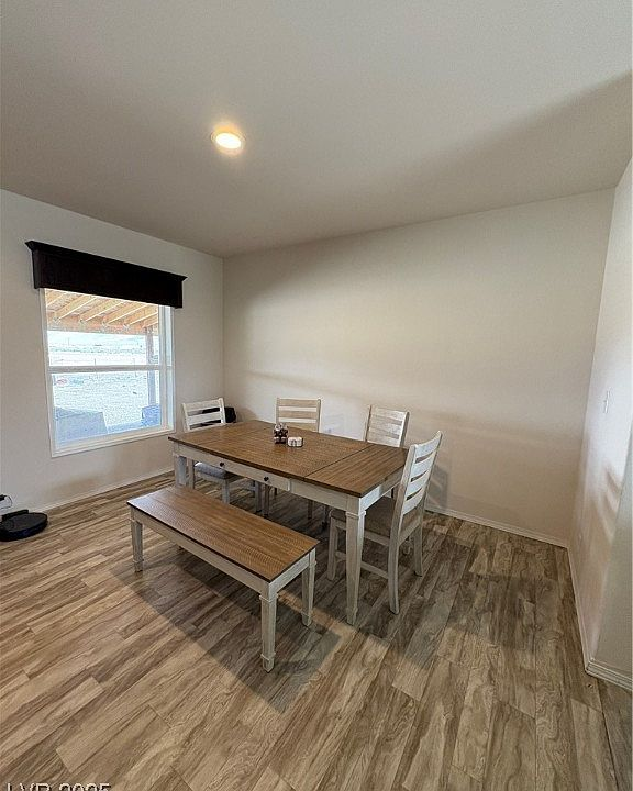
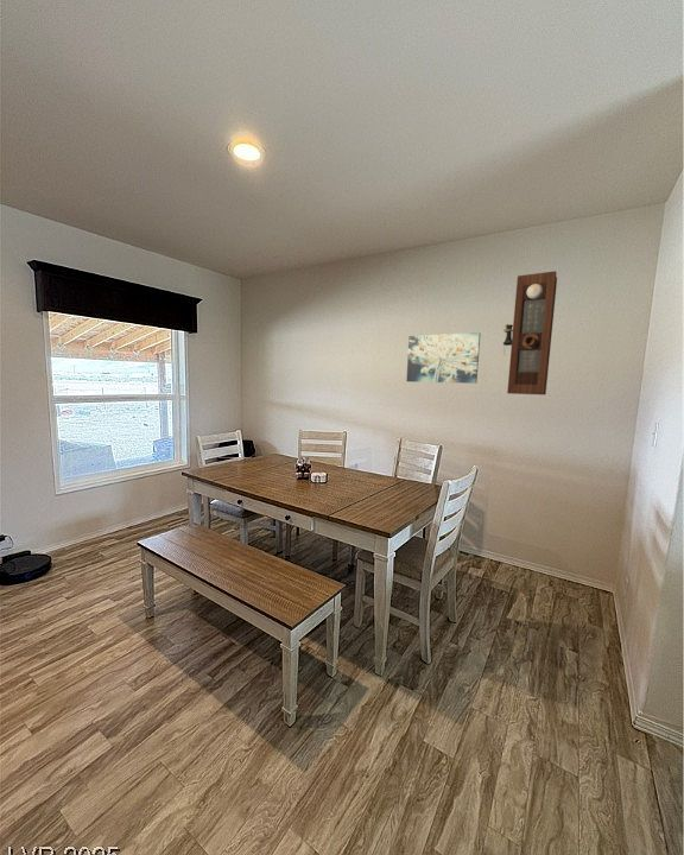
+ wall art (441, 359)
+ pendulum clock (525, 336)
